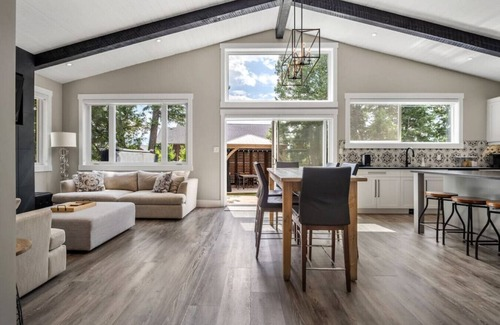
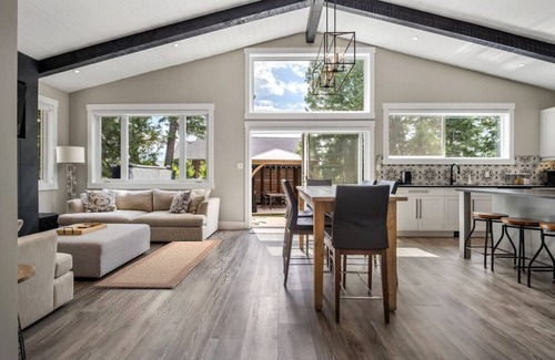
+ rug (174, 256)
